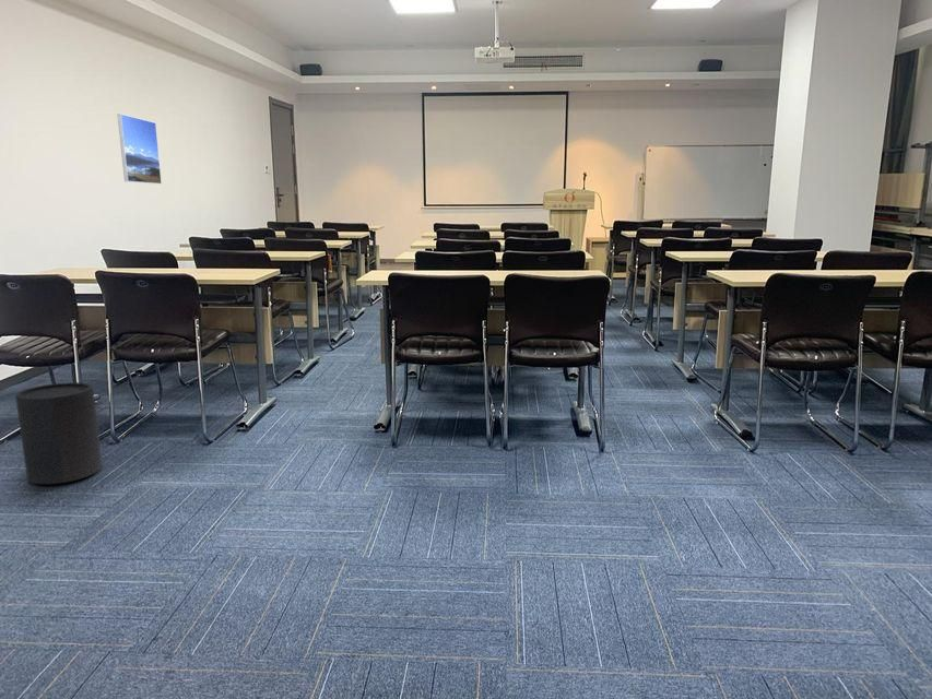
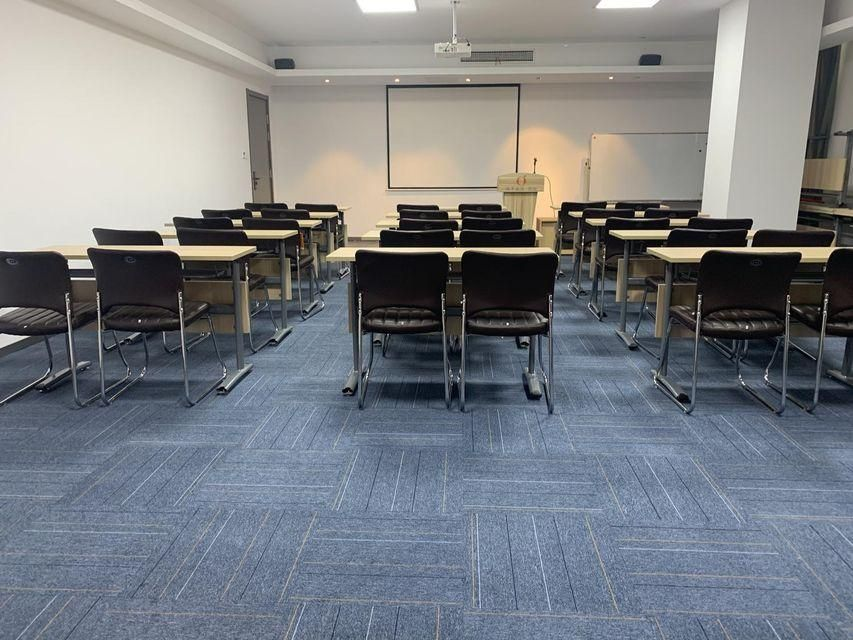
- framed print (140, 151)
- trash can (60, 431)
